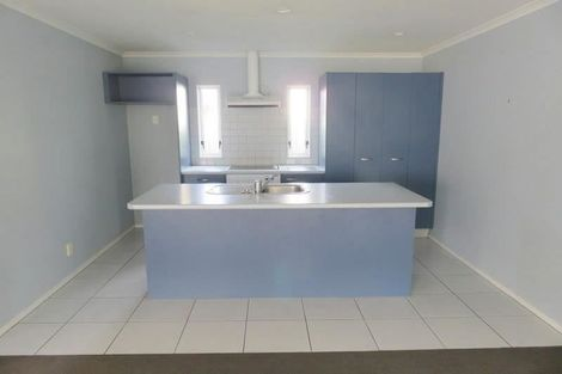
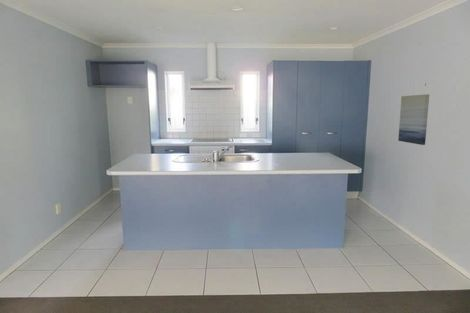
+ wall art (412, 119)
